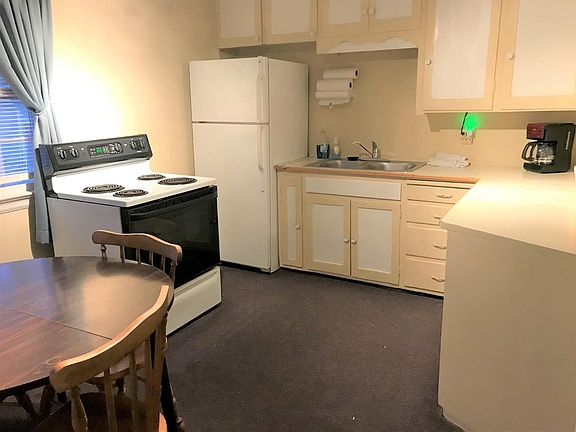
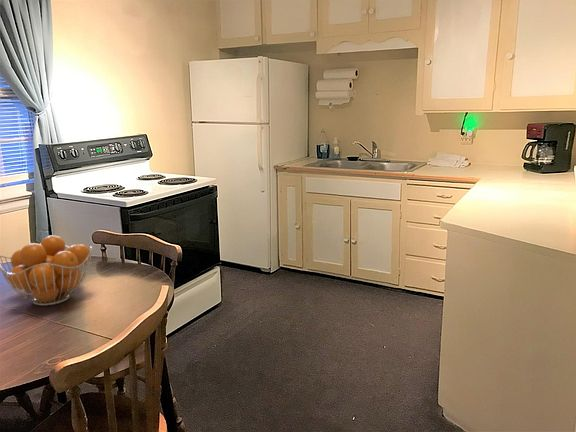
+ fruit basket (47, 269)
